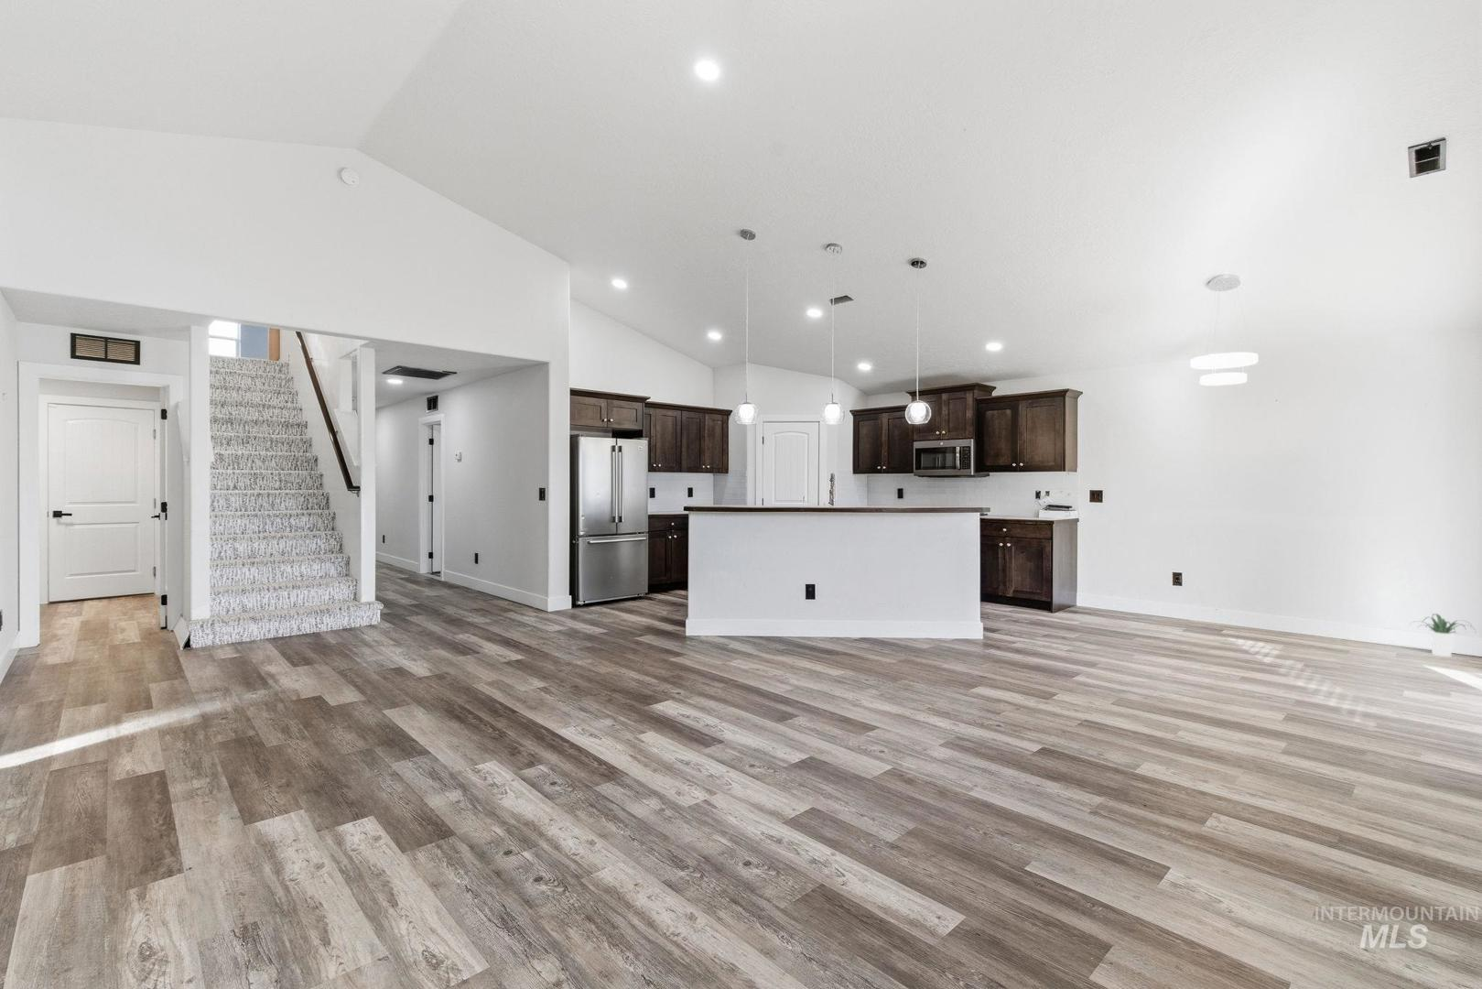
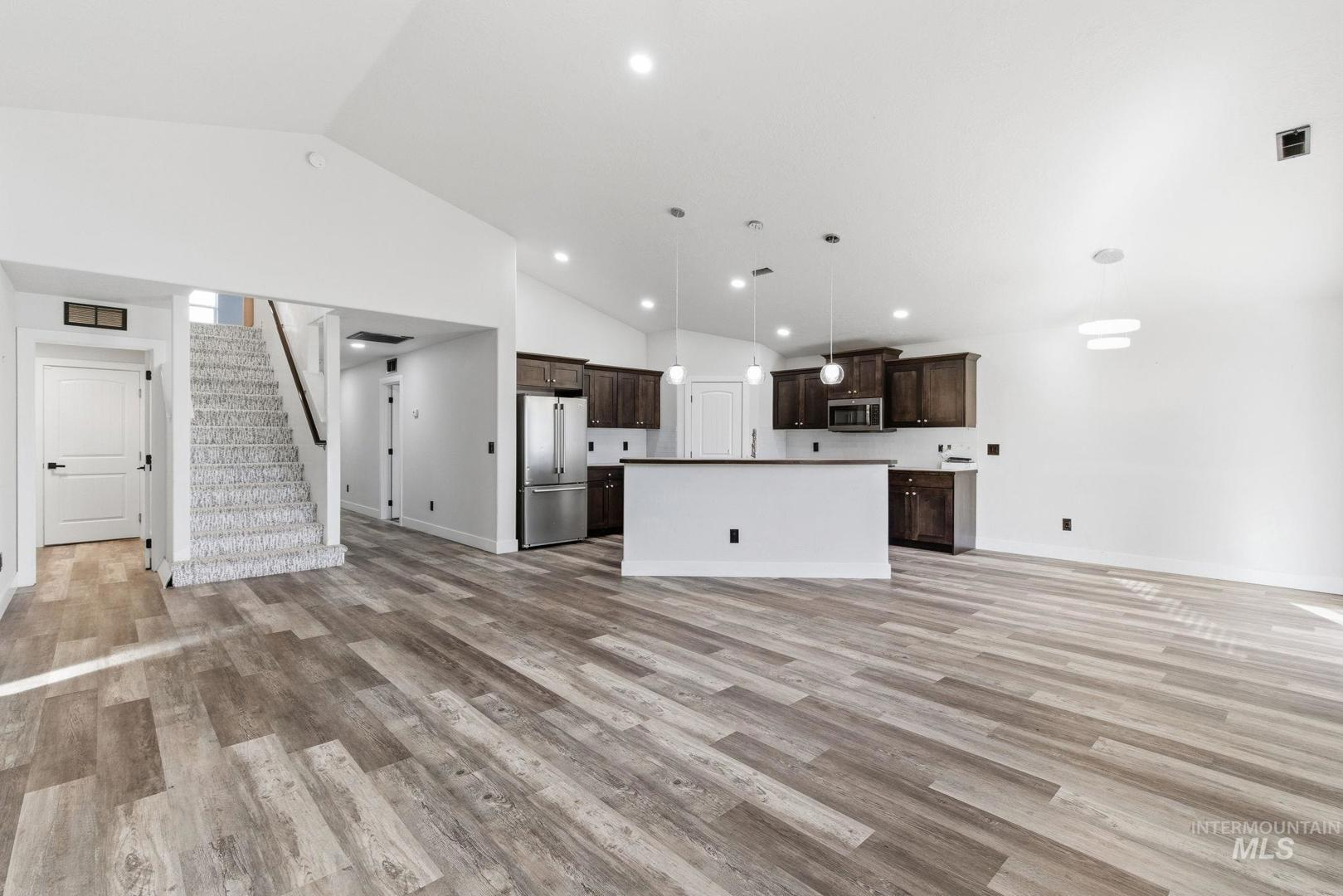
- potted plant (1441, 635)
